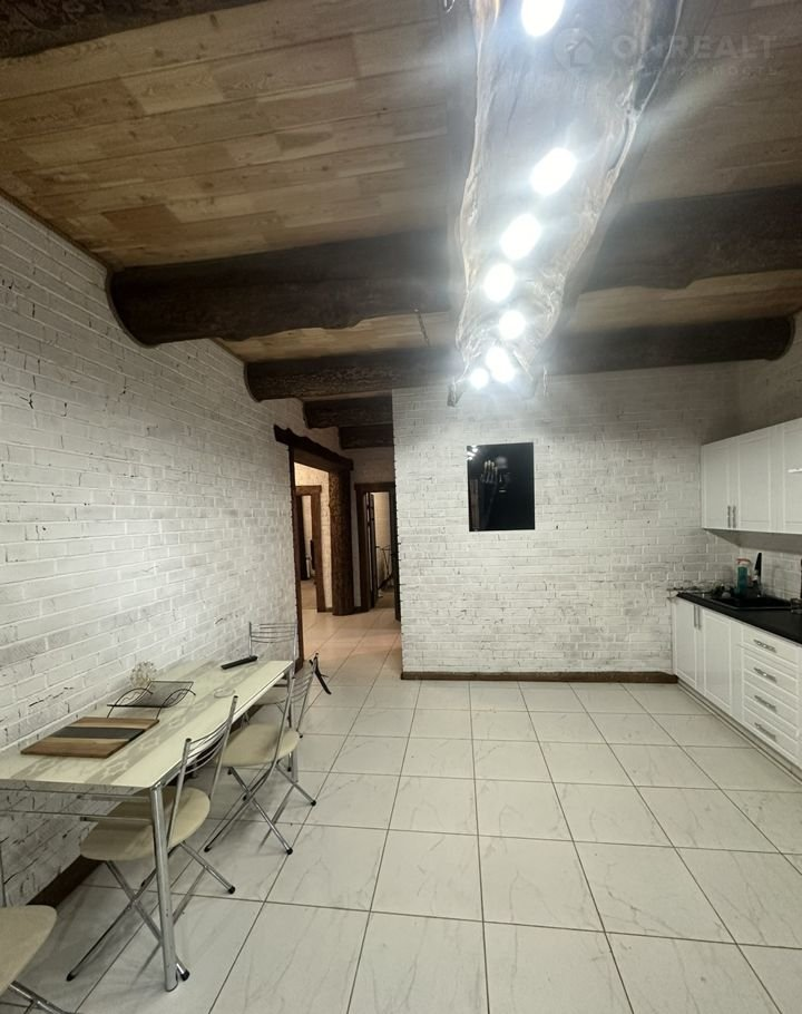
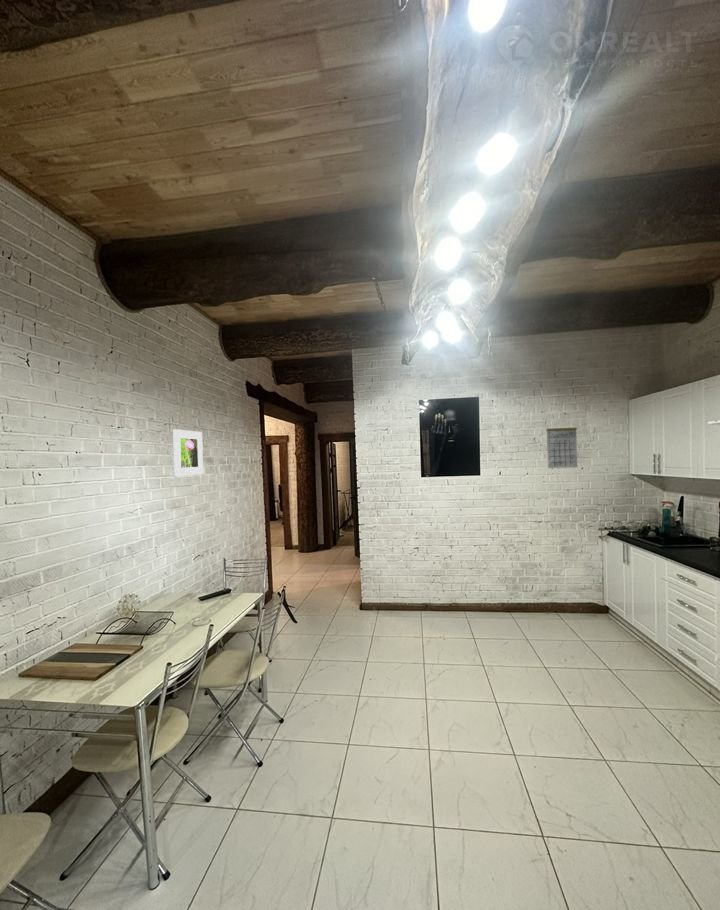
+ calendar (561, 443)
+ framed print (188, 453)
